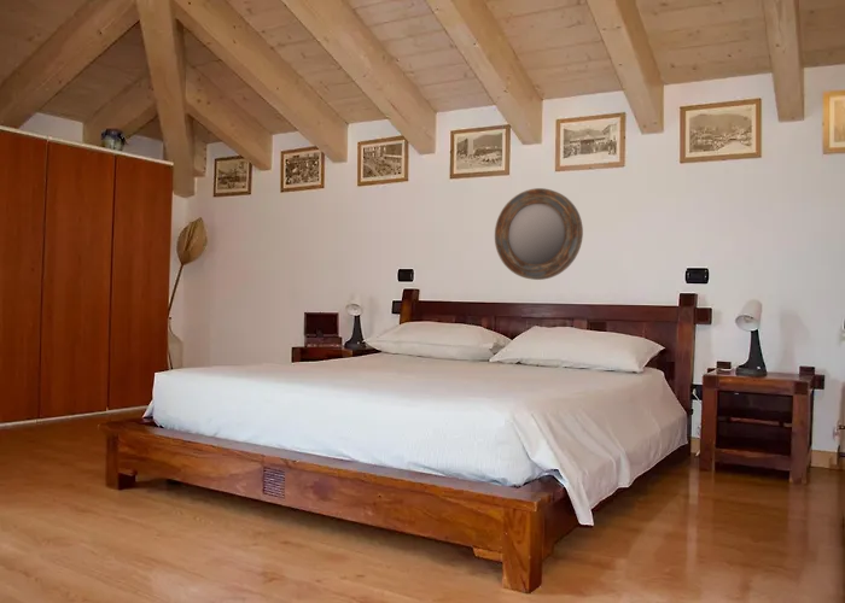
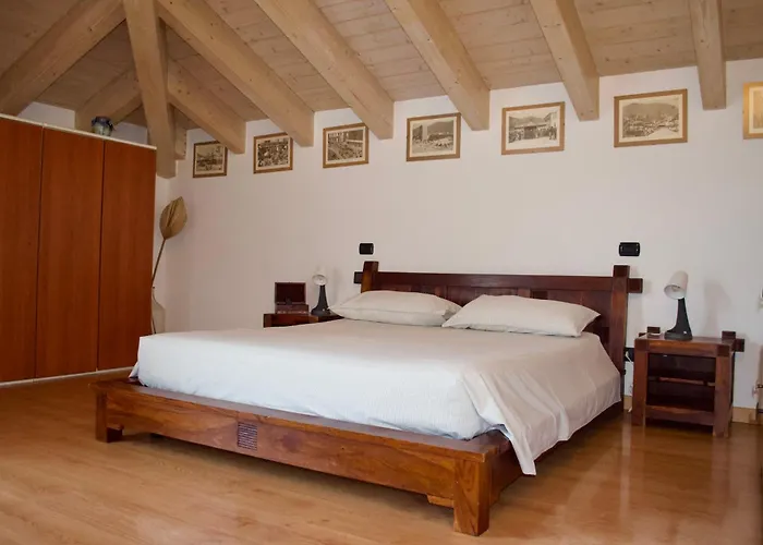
- home mirror (537, 234)
